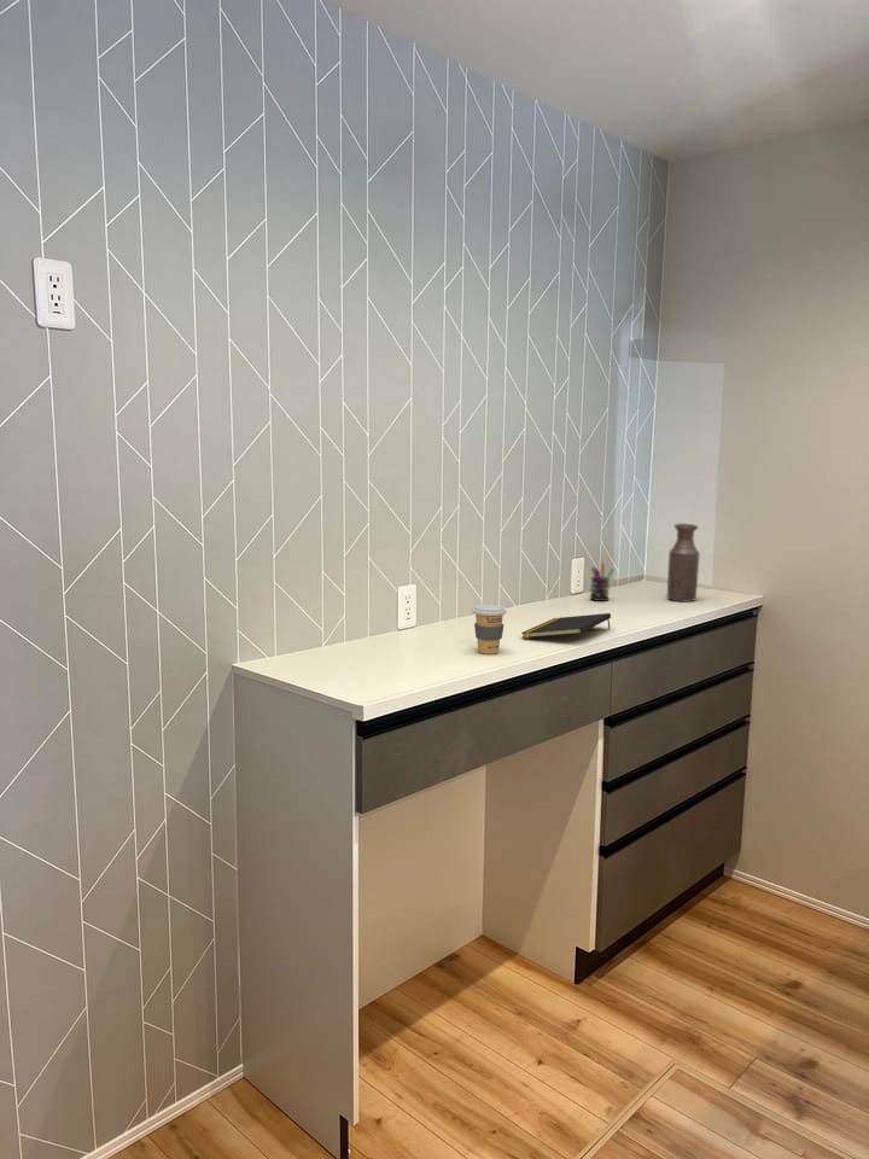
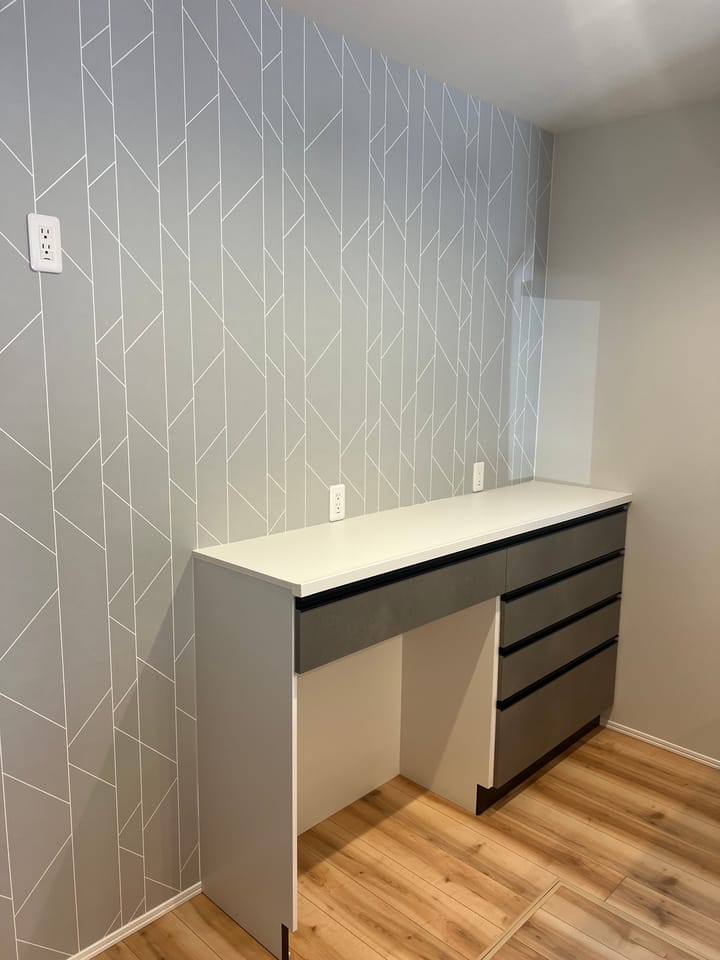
- coffee cup (489, 629)
- pen holder (602, 581)
- notepad (566, 625)
- bottle (683, 561)
